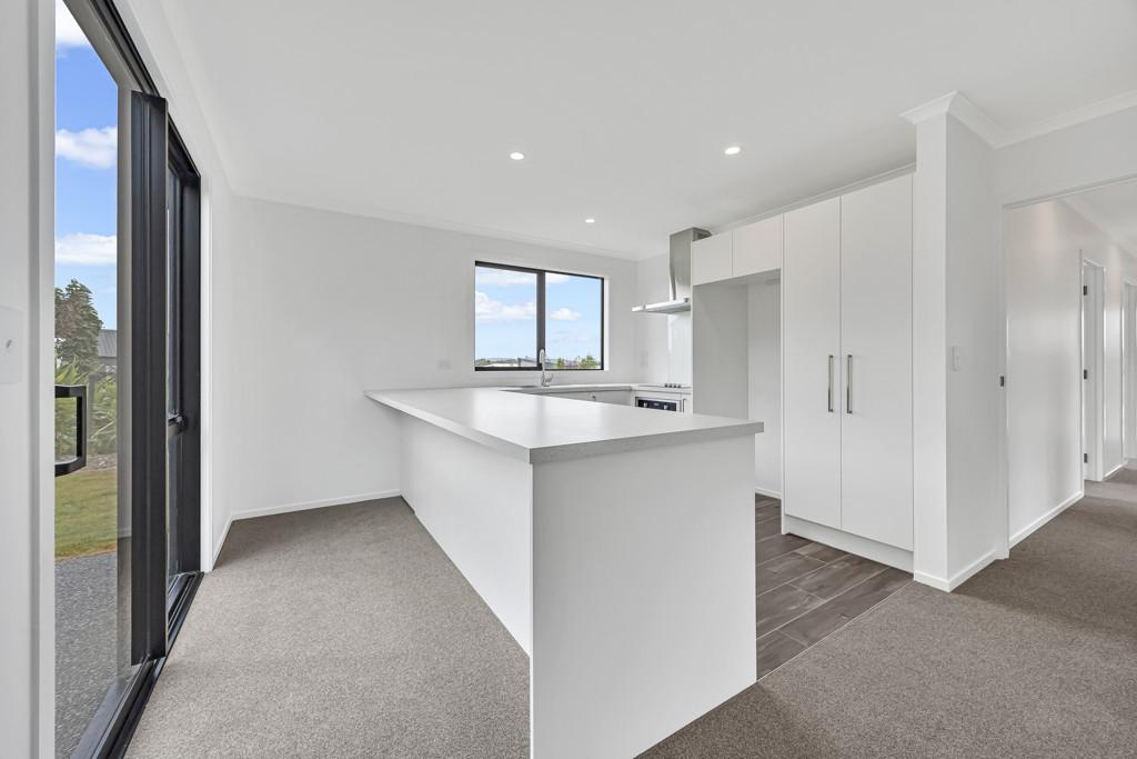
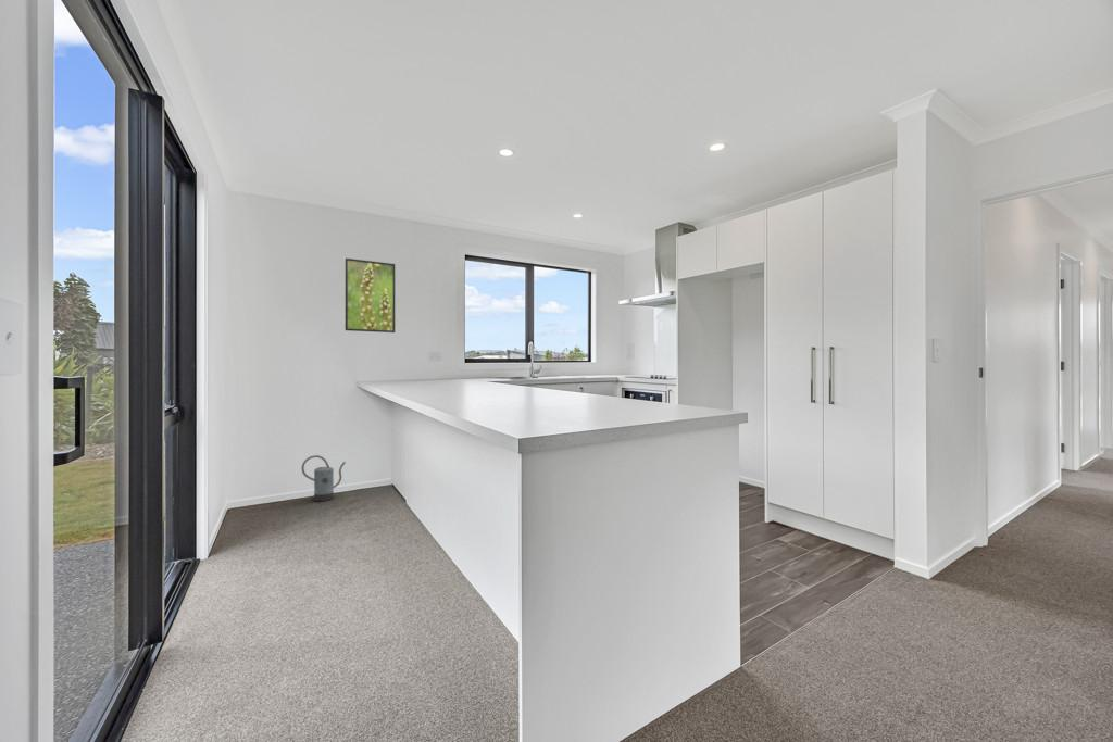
+ watering can (324, 476)
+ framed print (371, 295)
